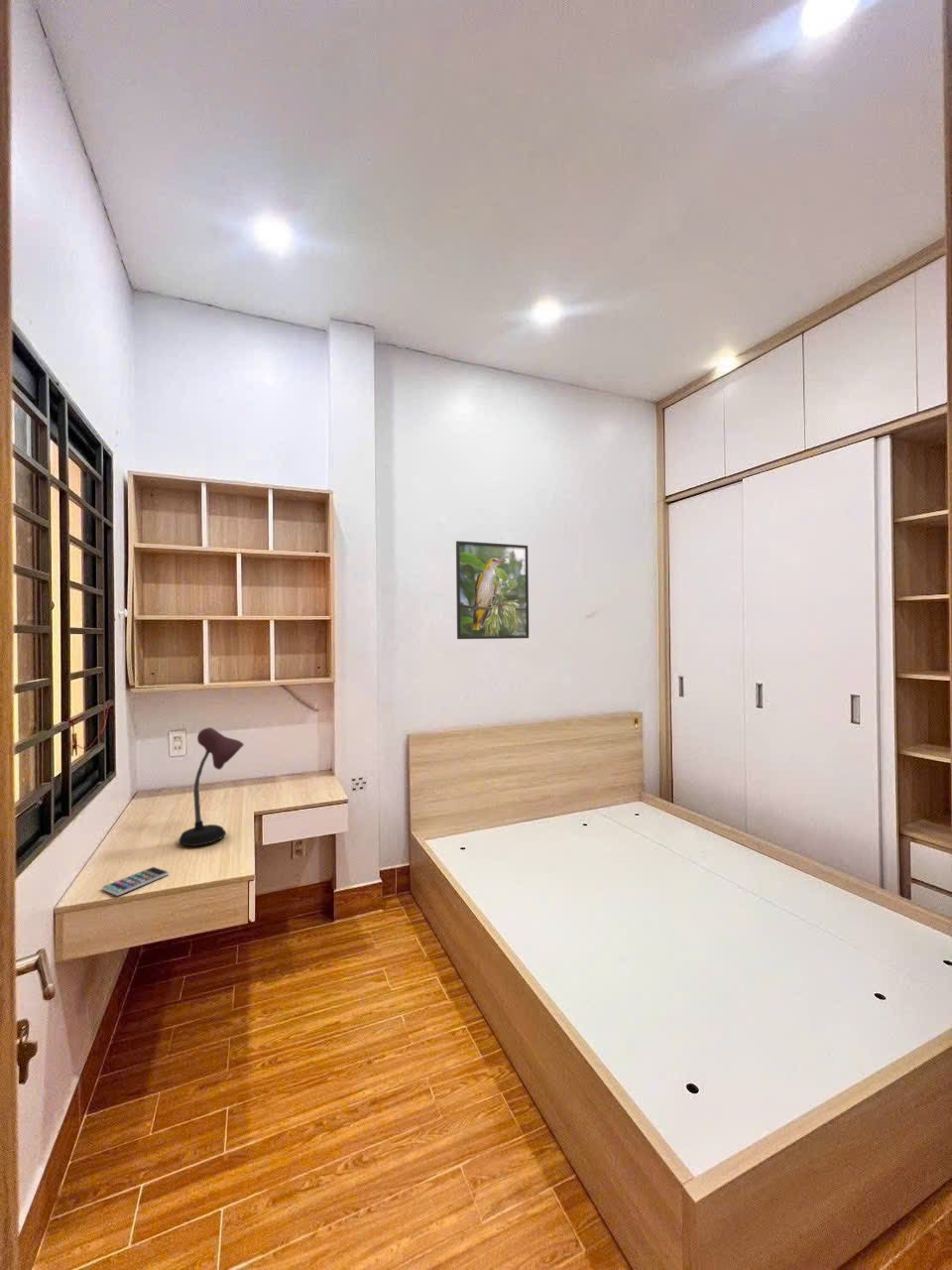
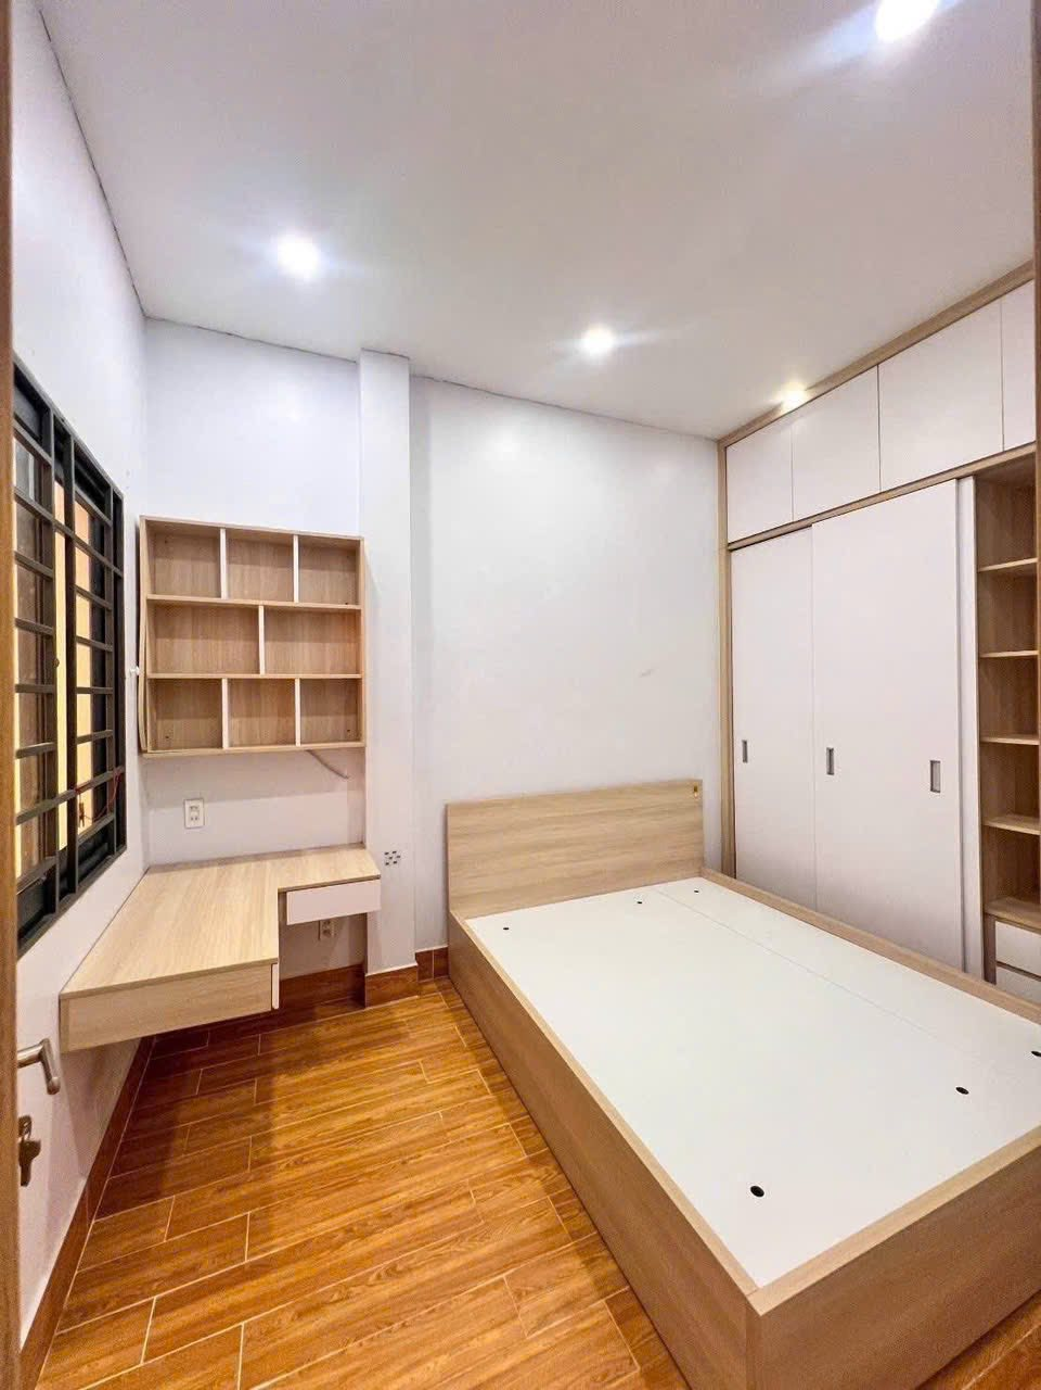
- smartphone (136, 880)
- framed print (493, 590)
- desk lamp (198, 783)
